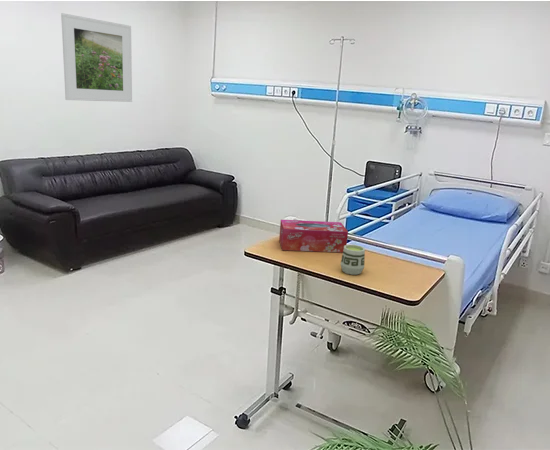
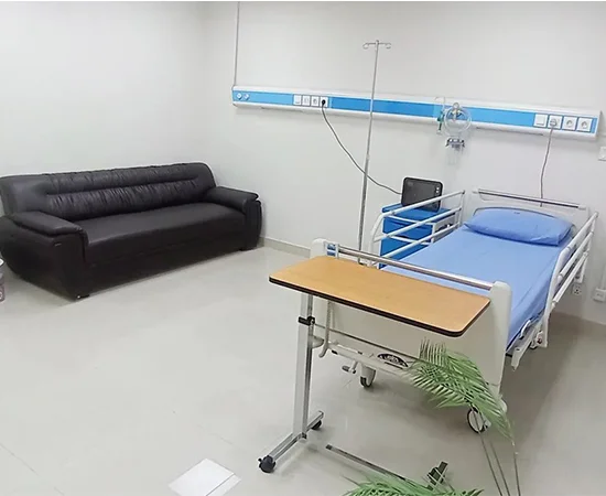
- tissue box (312, 235)
- cup (353, 259)
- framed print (99, 61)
